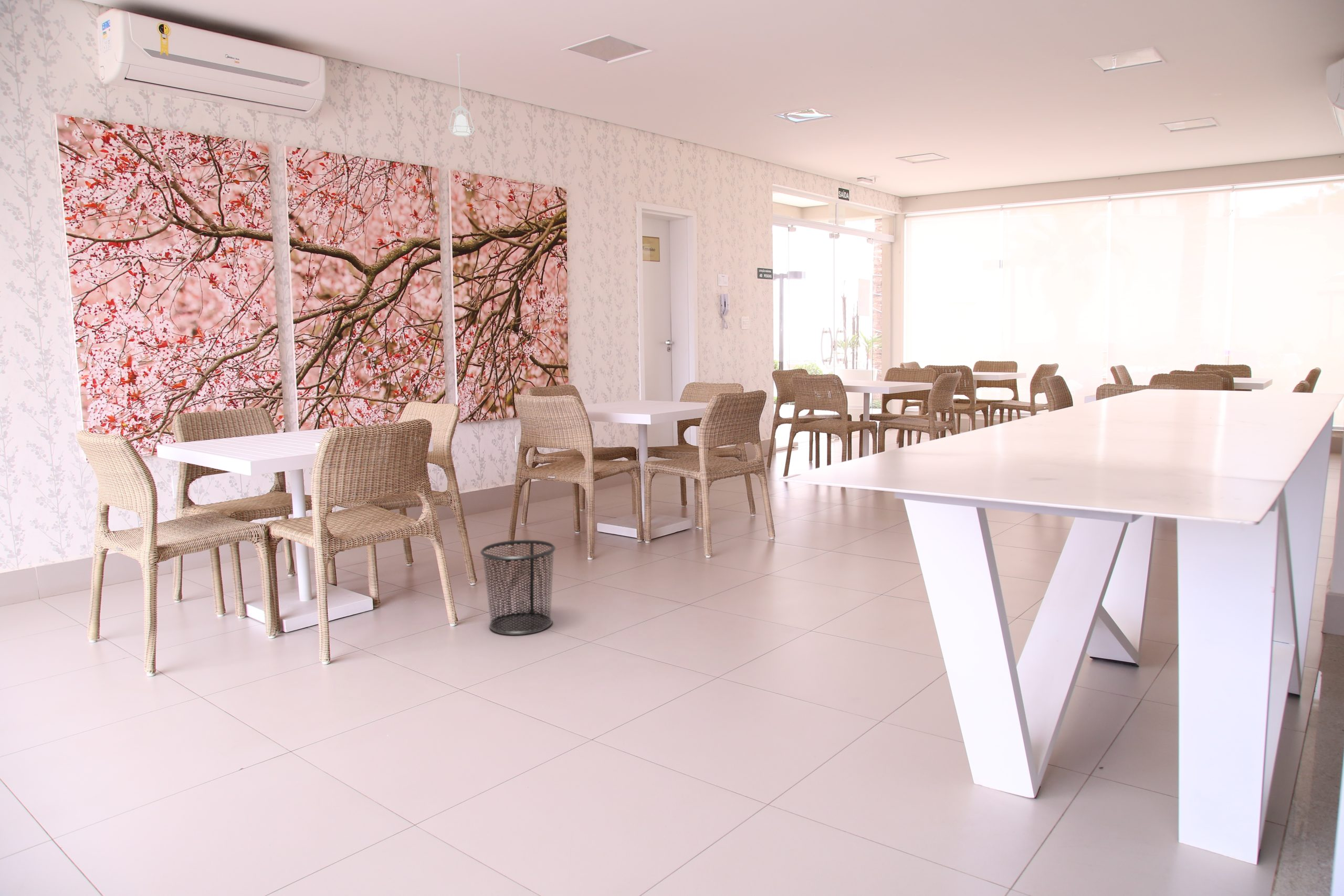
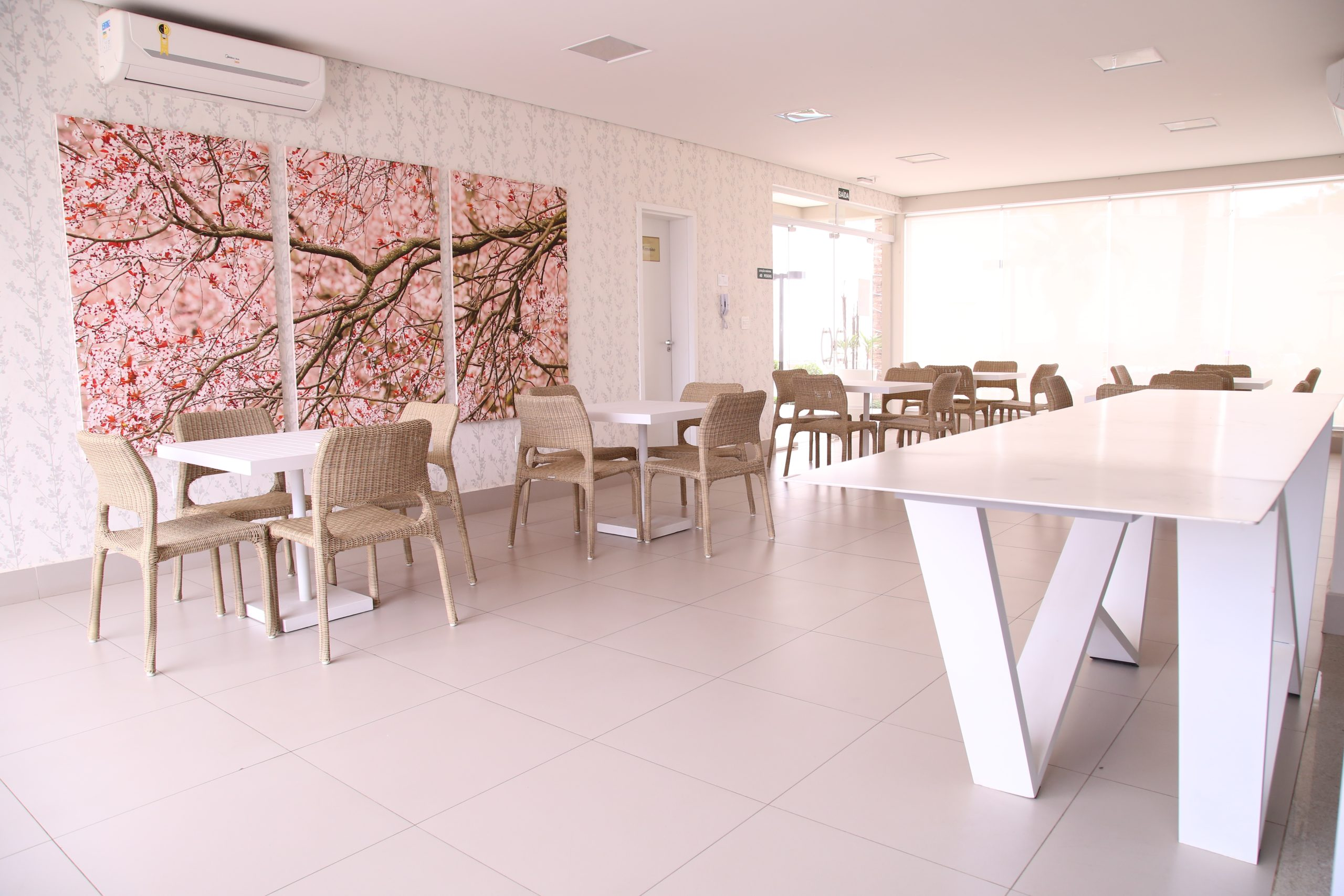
- pendant lamp (460, 94)
- waste bin (519, 587)
